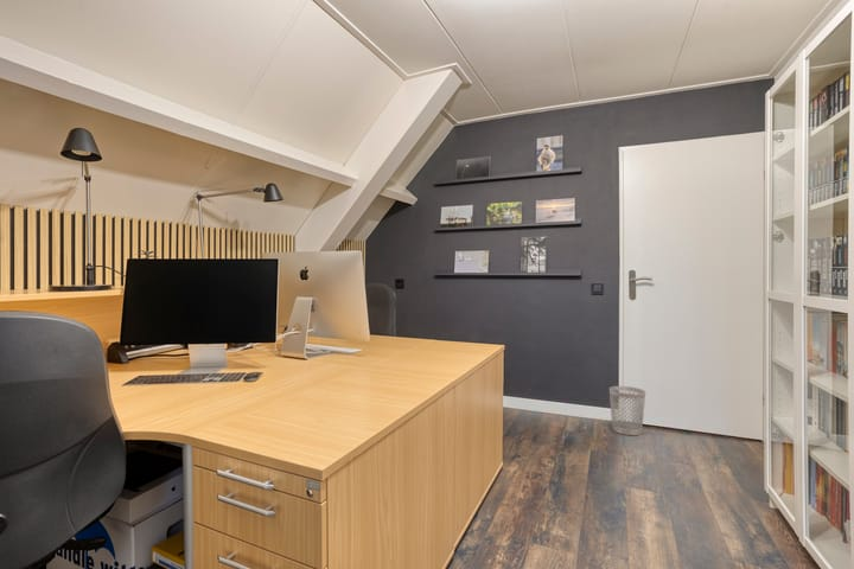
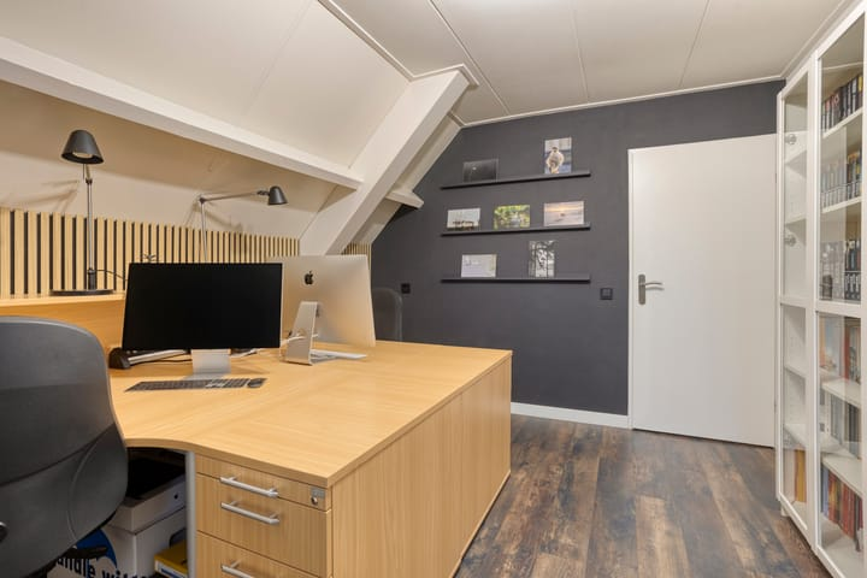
- wastebasket (626, 410)
